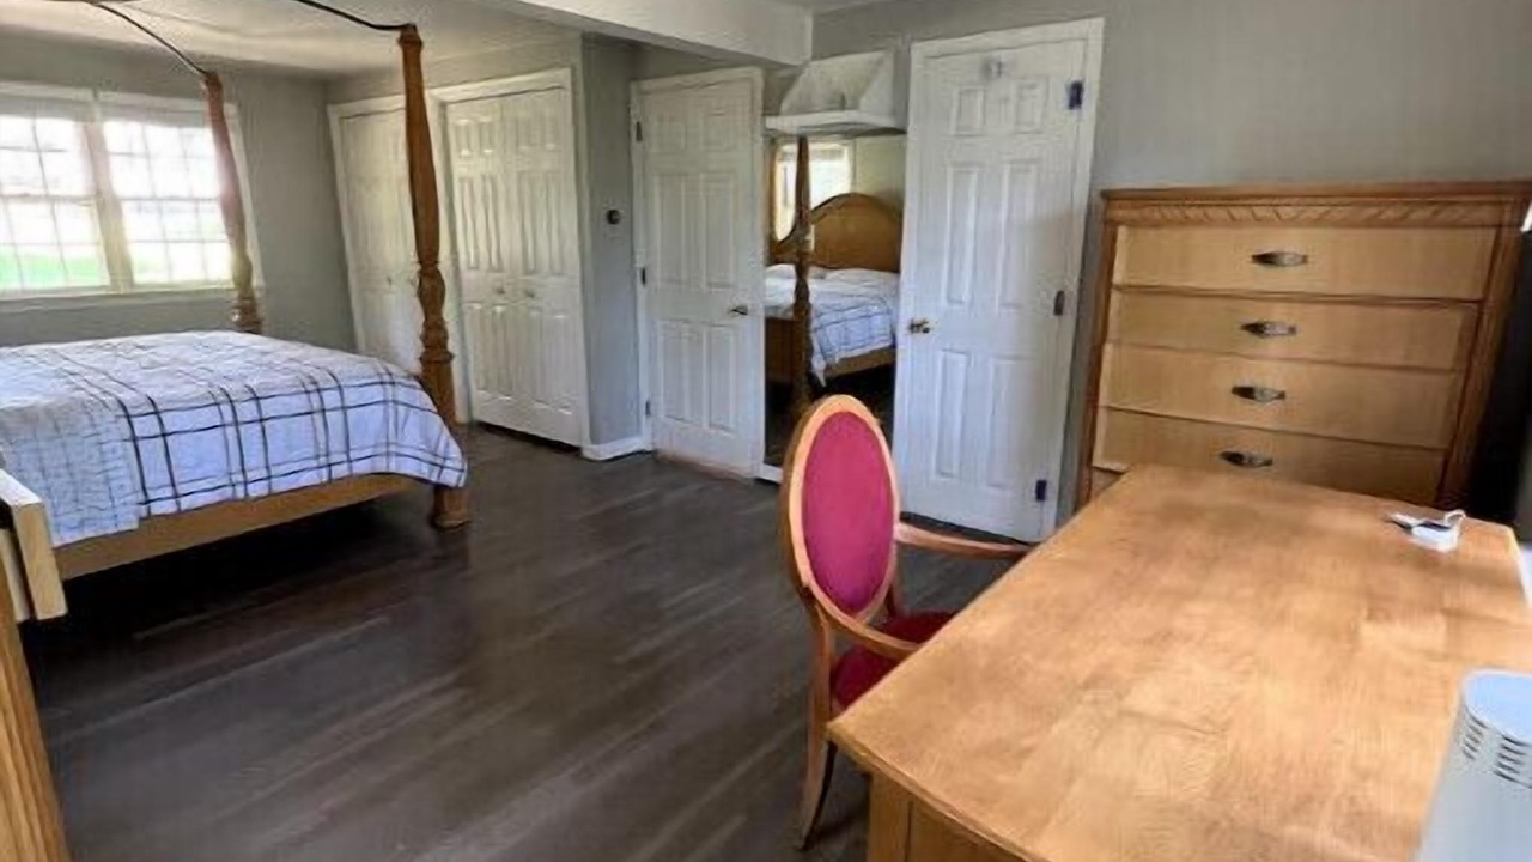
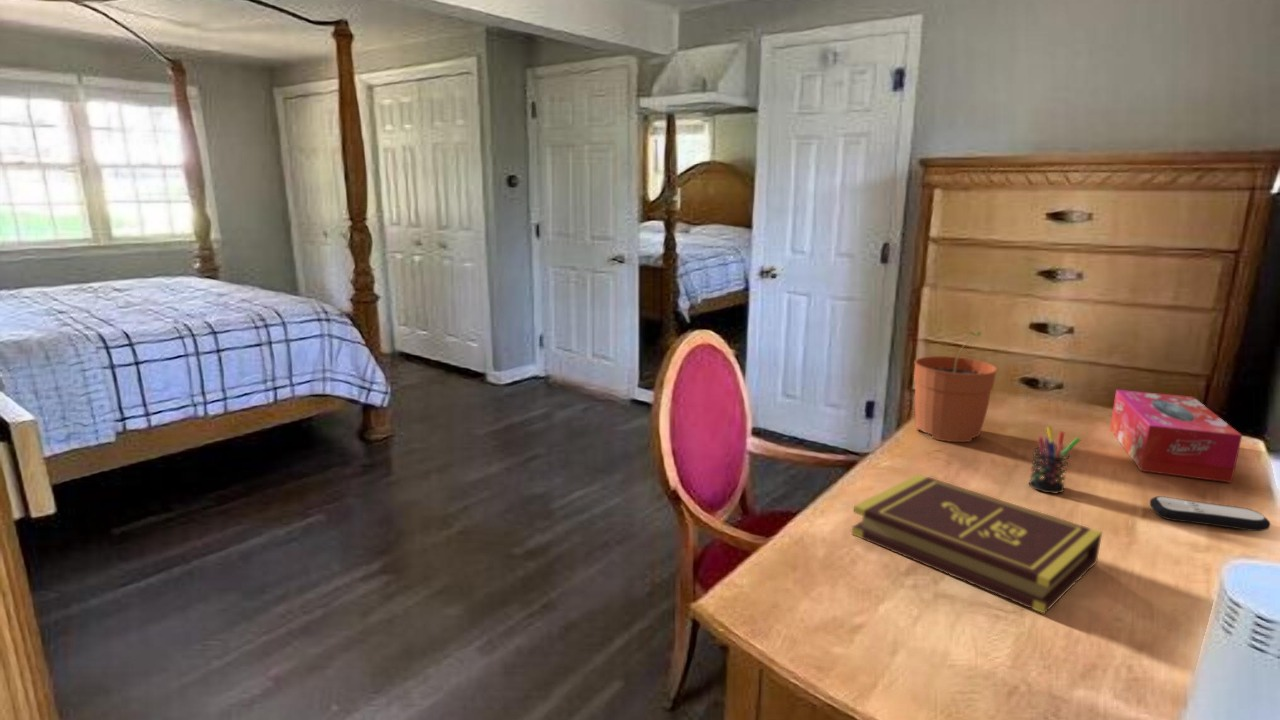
+ tissue box (1168, 431)
+ plant pot (953, 381)
+ remote control (1208, 513)
+ book (971, 533)
+ pen holder (1055, 458)
